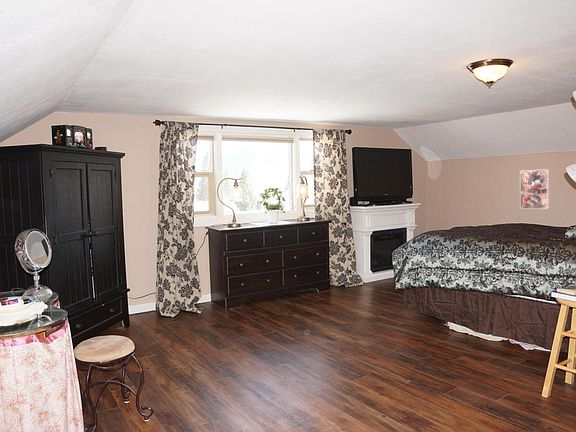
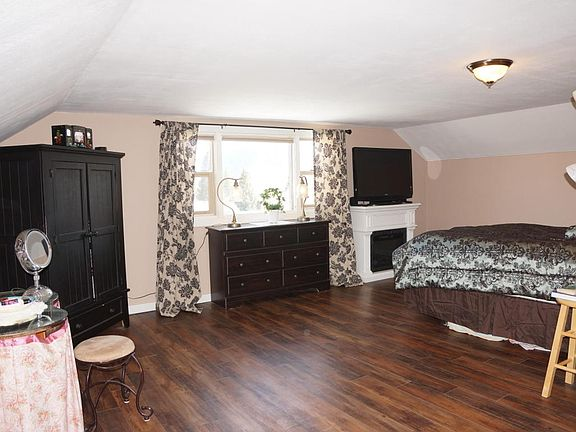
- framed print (534, 189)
